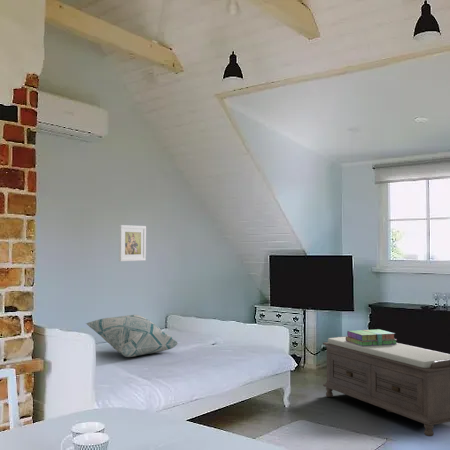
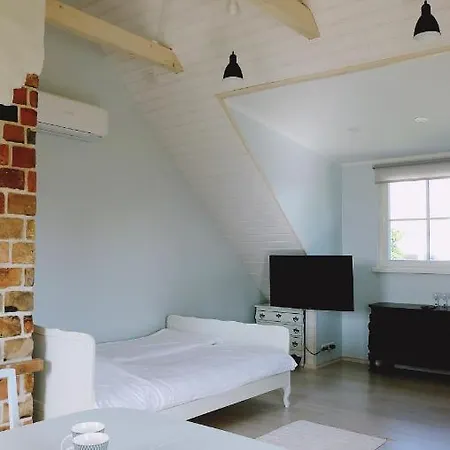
- stack of books (370, 337)
- decorative pillow (131, 335)
- bench (389, 378)
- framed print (132, 243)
